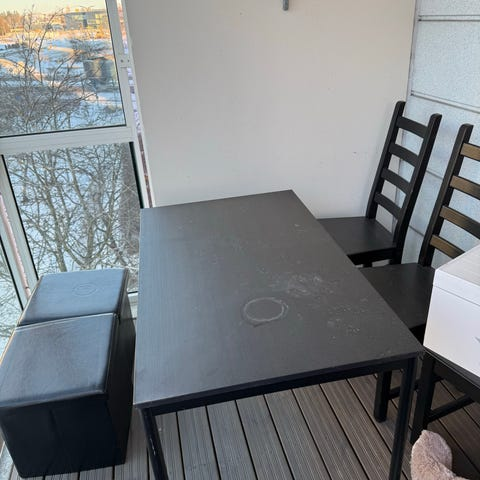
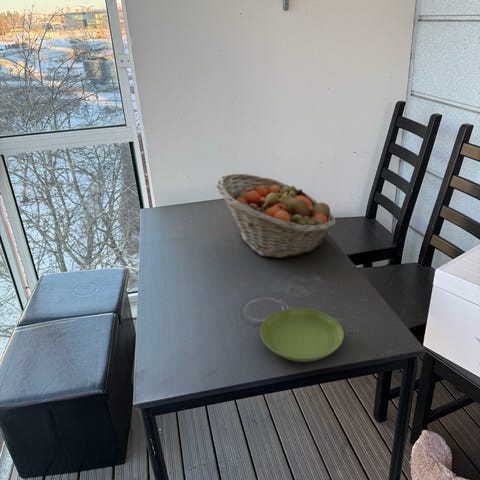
+ fruit basket (274, 209)
+ saucer (301, 336)
